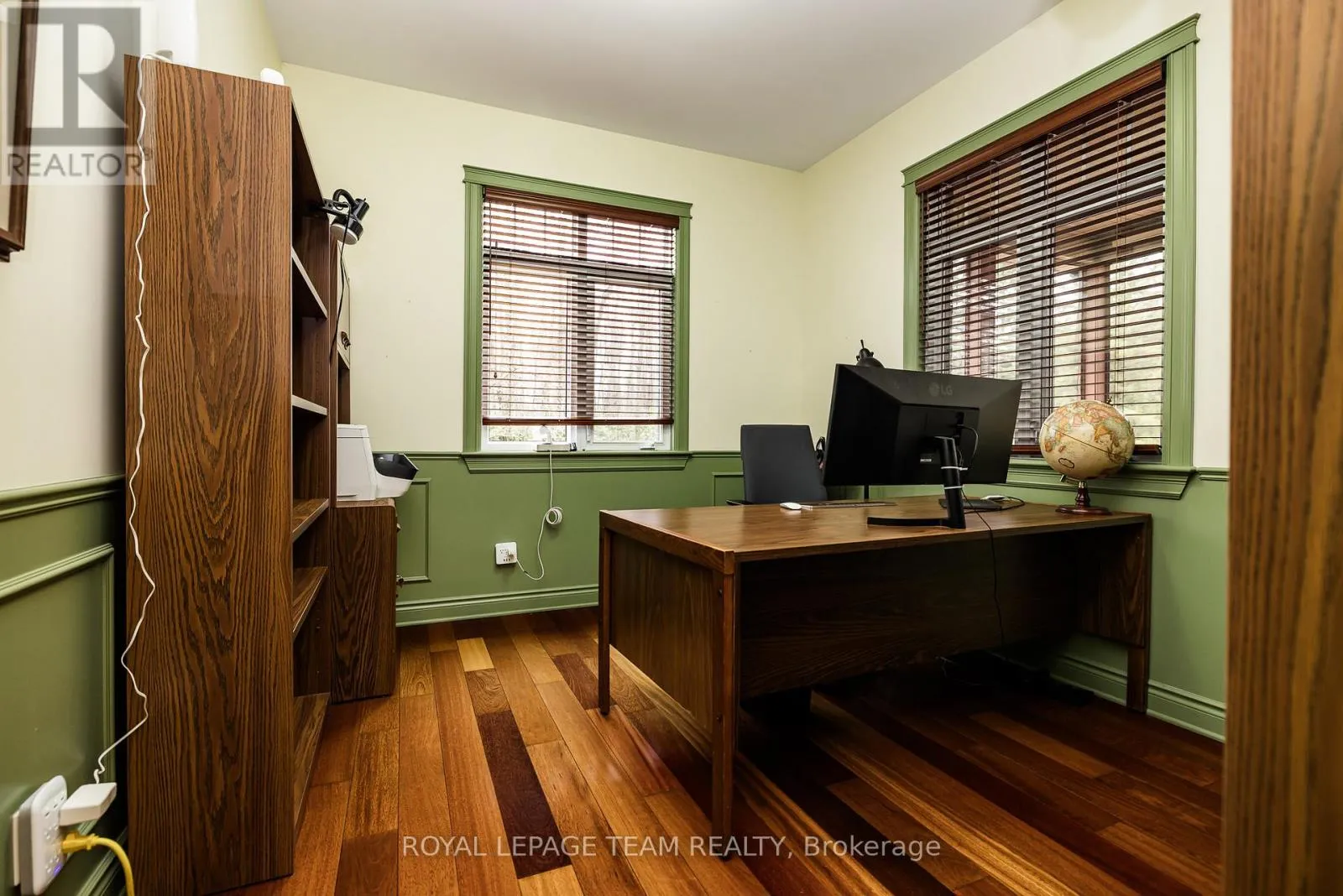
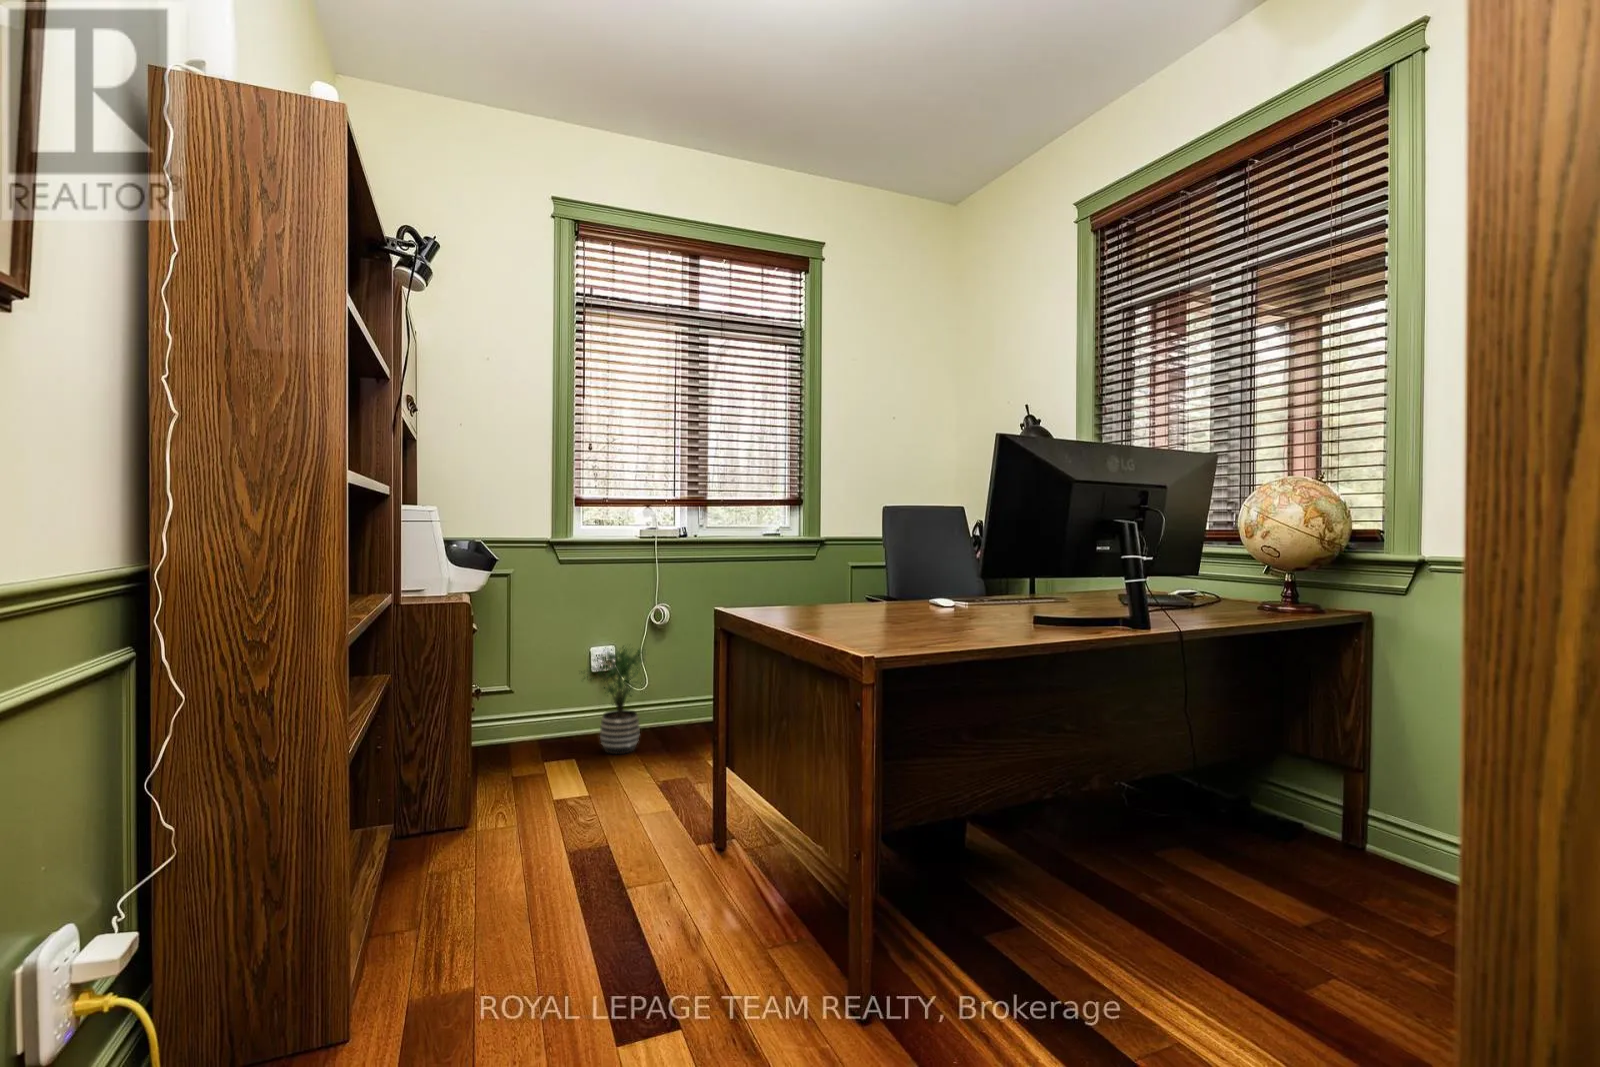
+ potted plant (617, 698)
